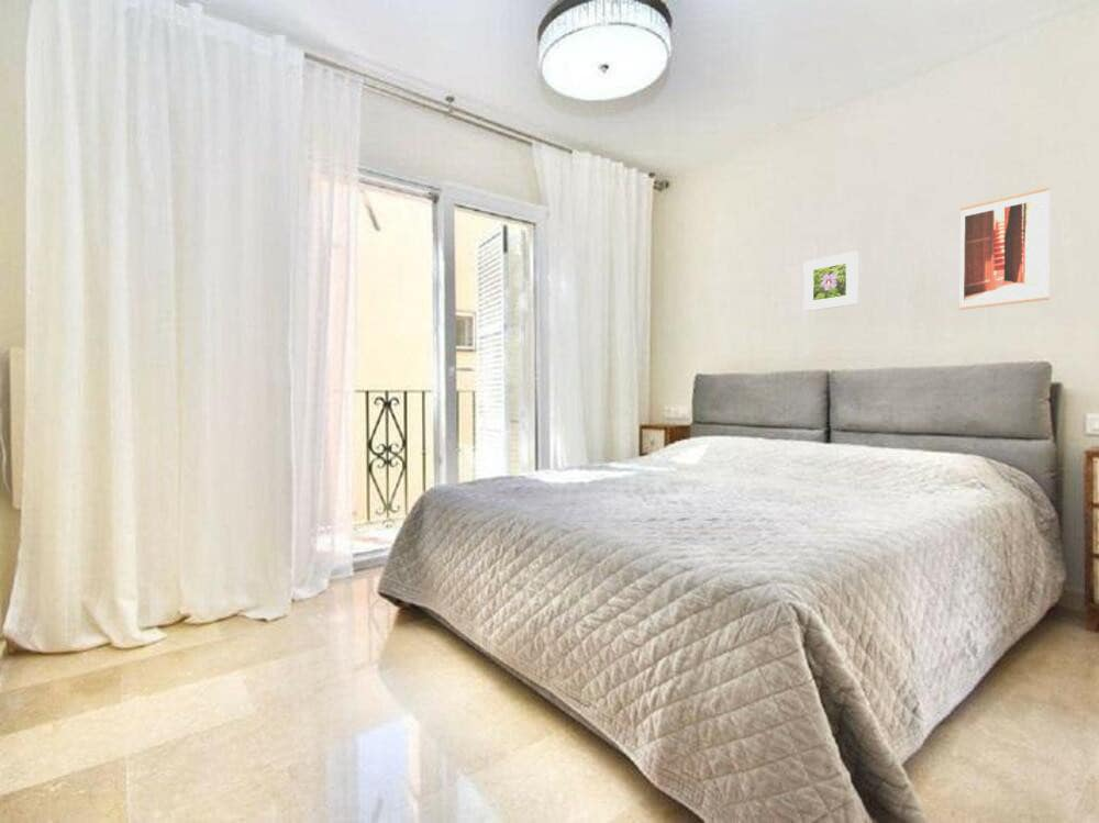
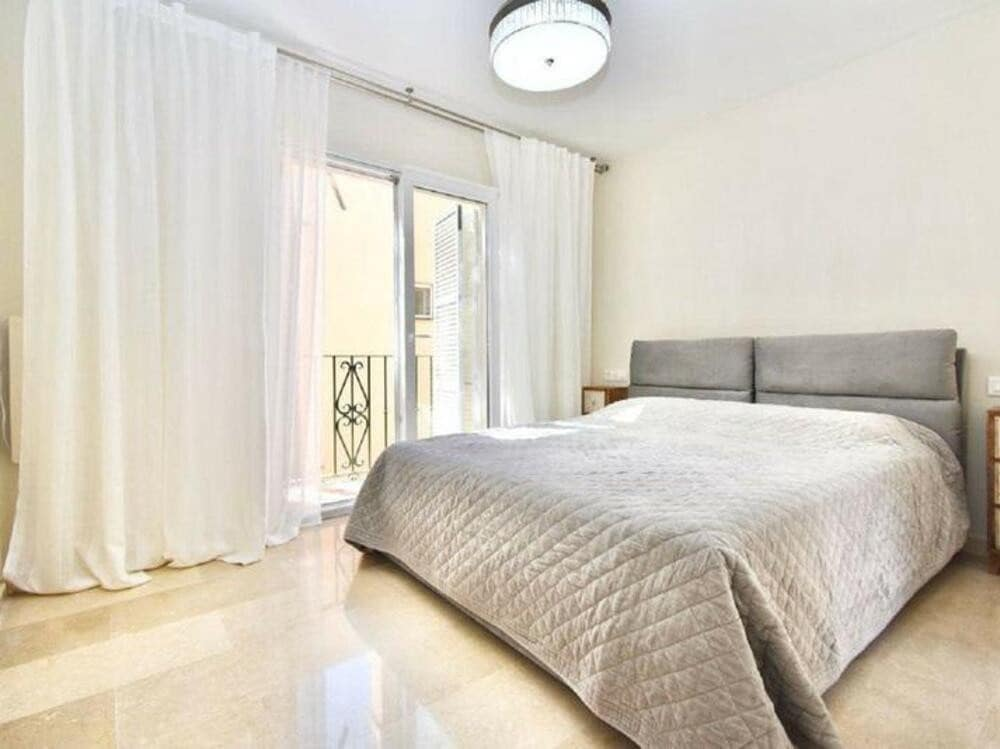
- wall art (1002, 251)
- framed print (830, 282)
